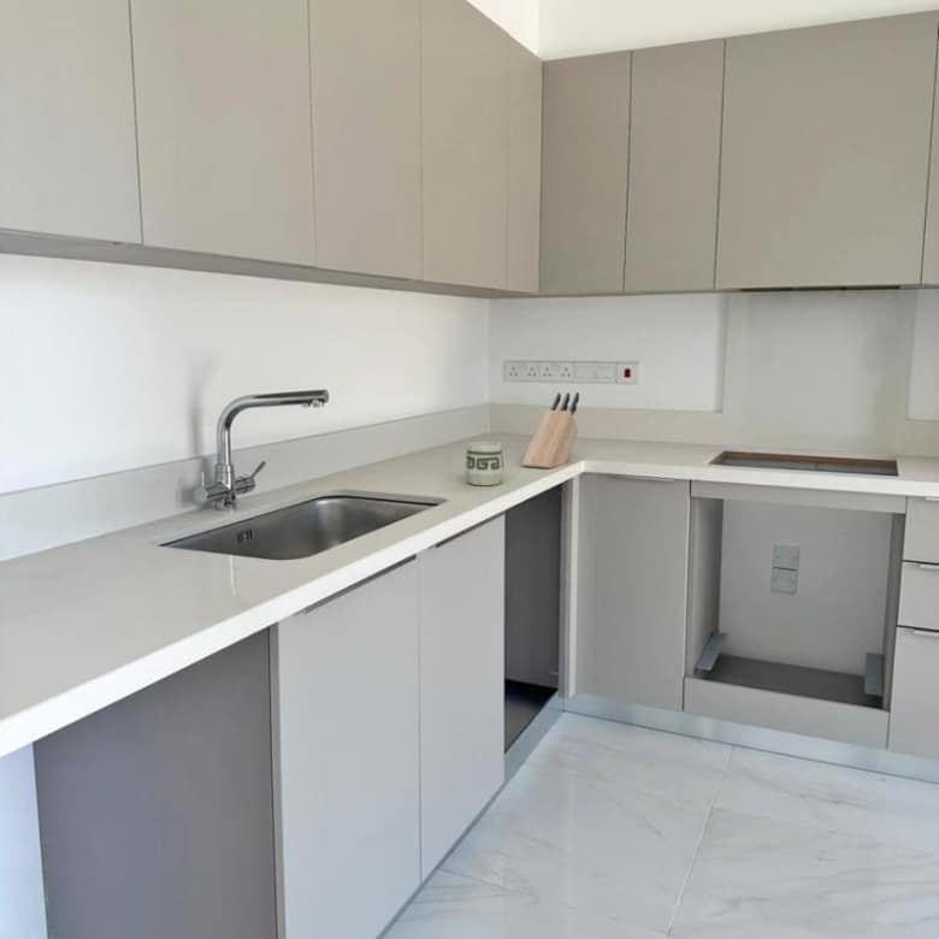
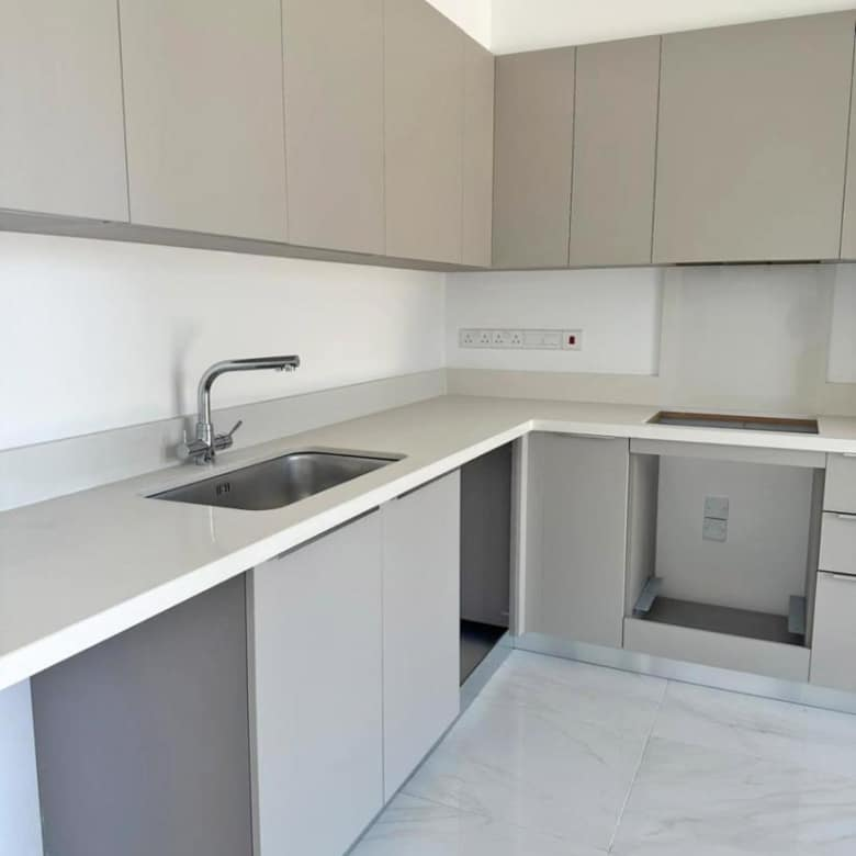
- cup (484, 463)
- knife block (553, 427)
